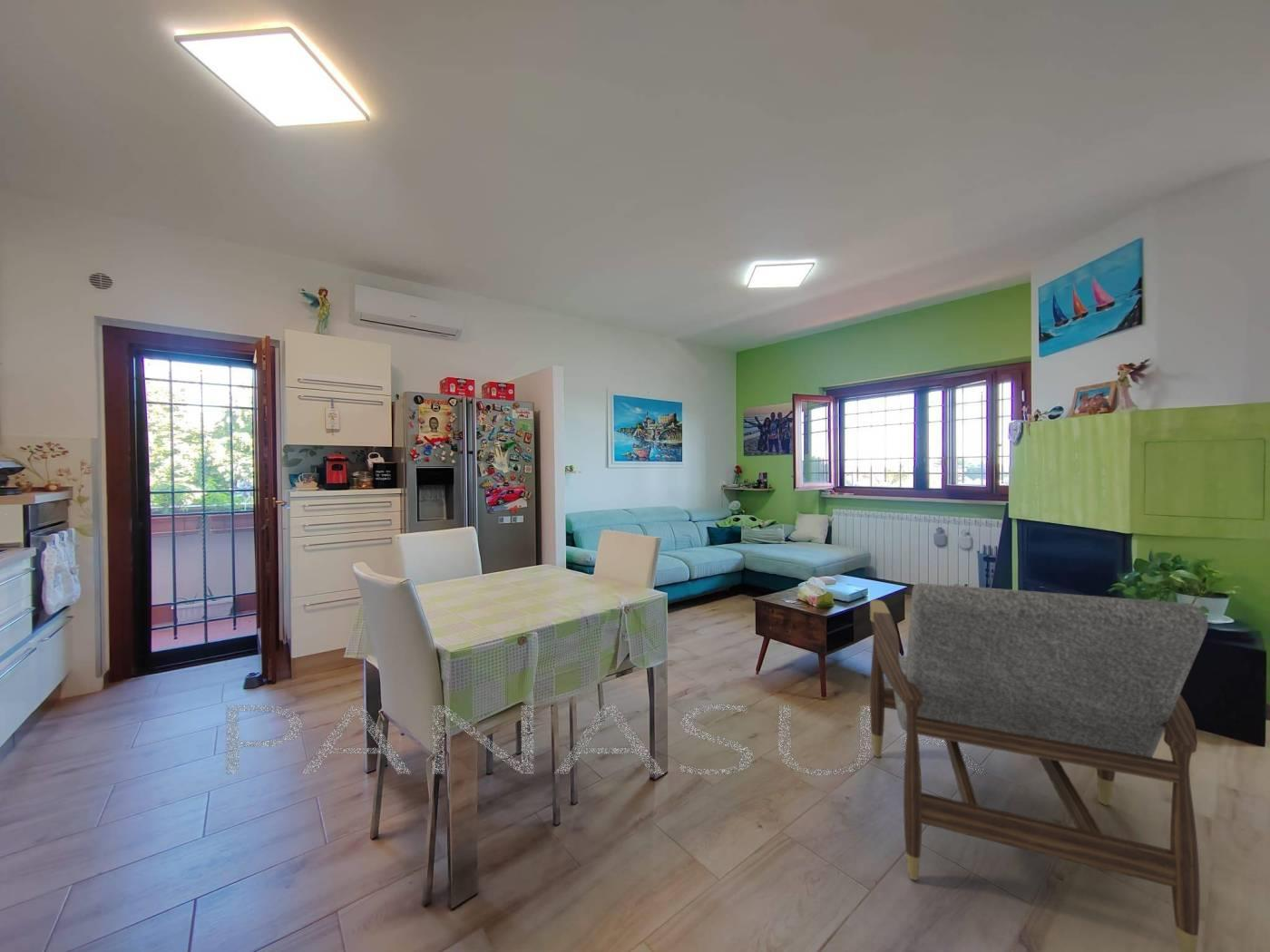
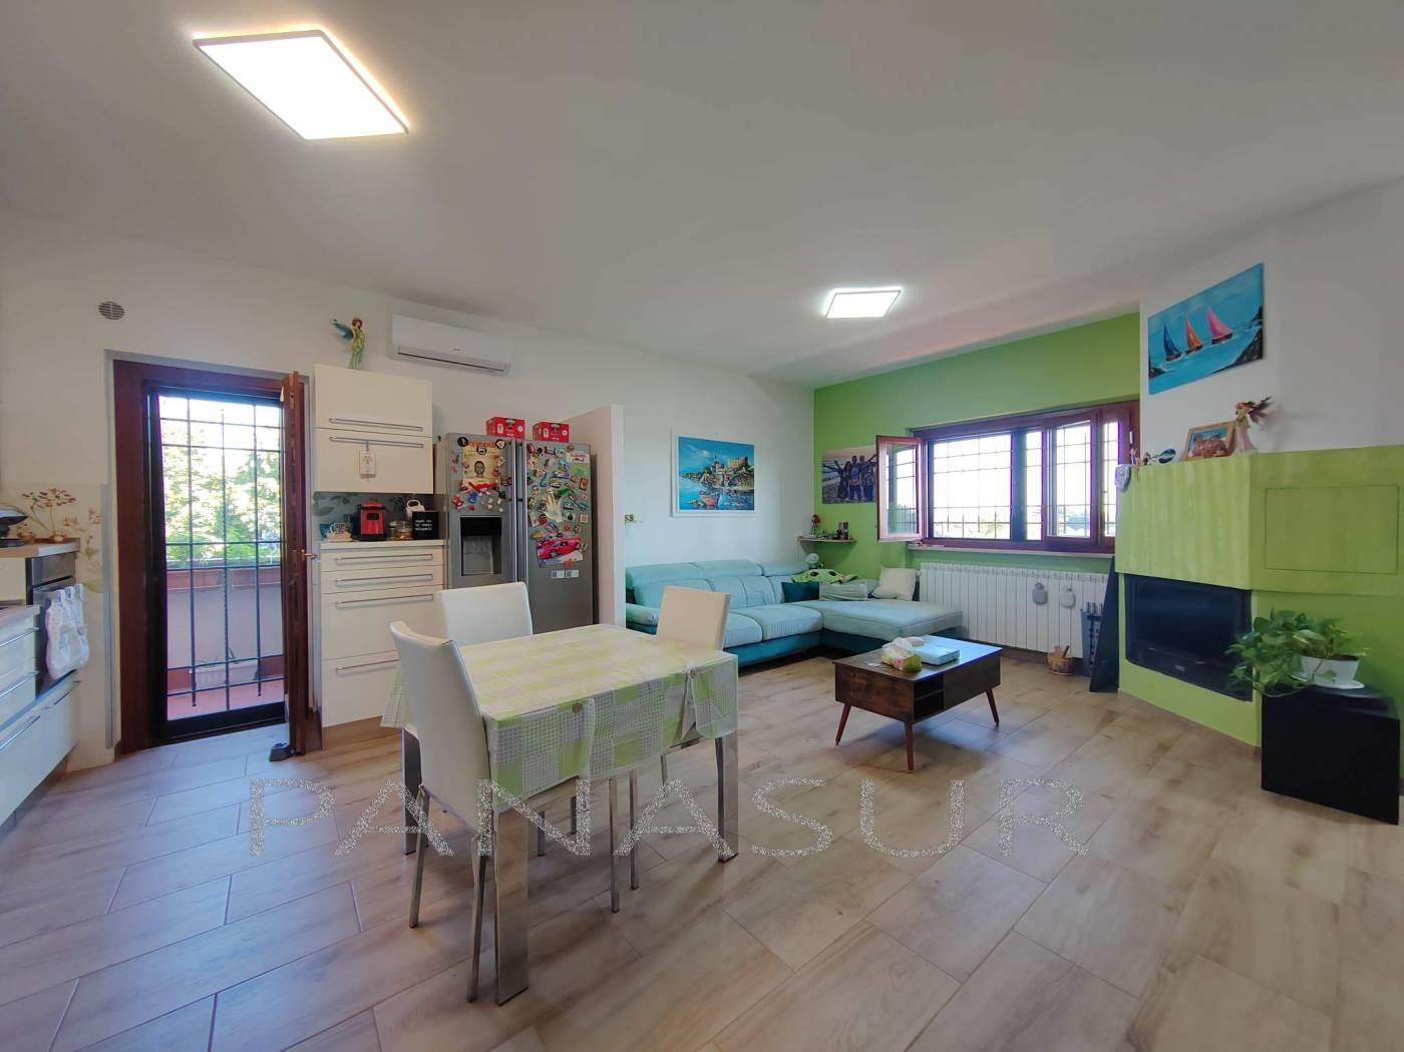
- armchair (1001, 696)
